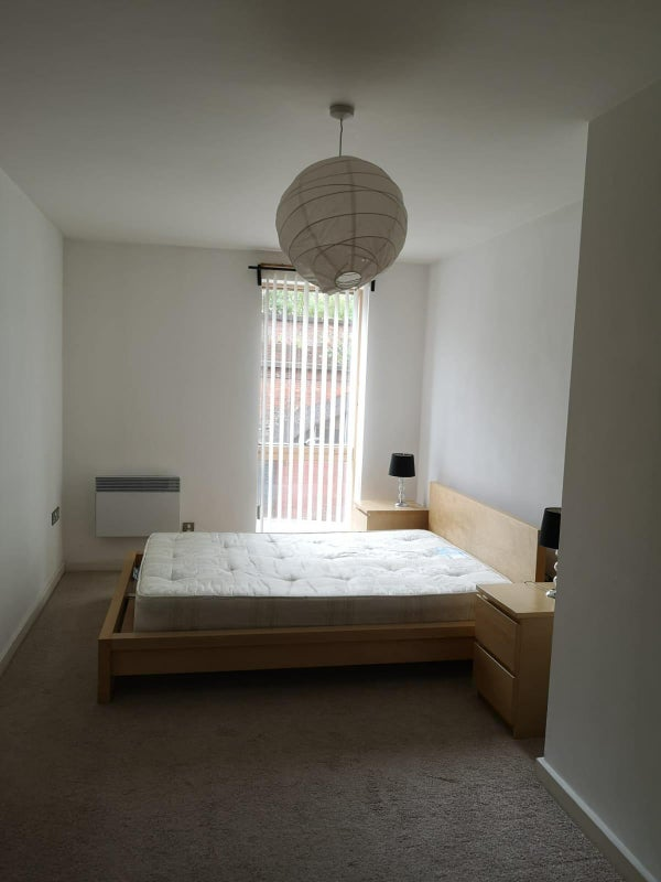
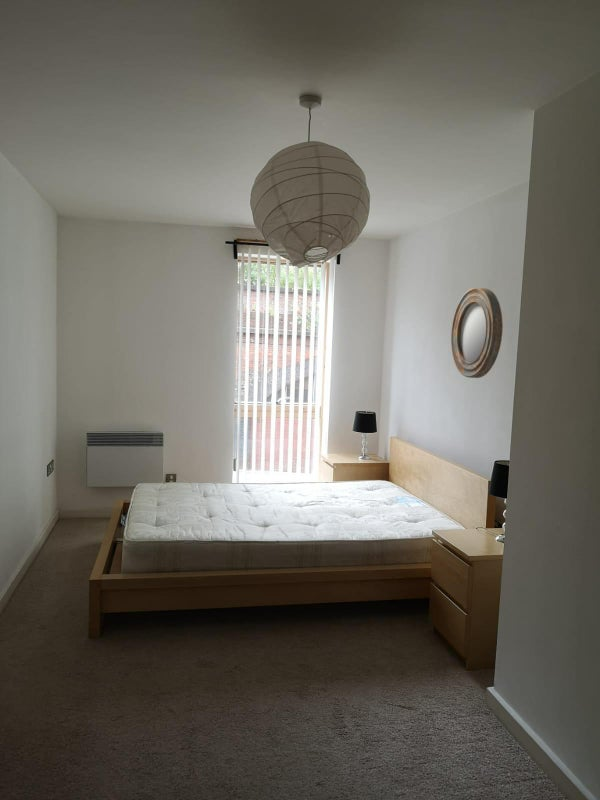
+ home mirror (474, 332)
